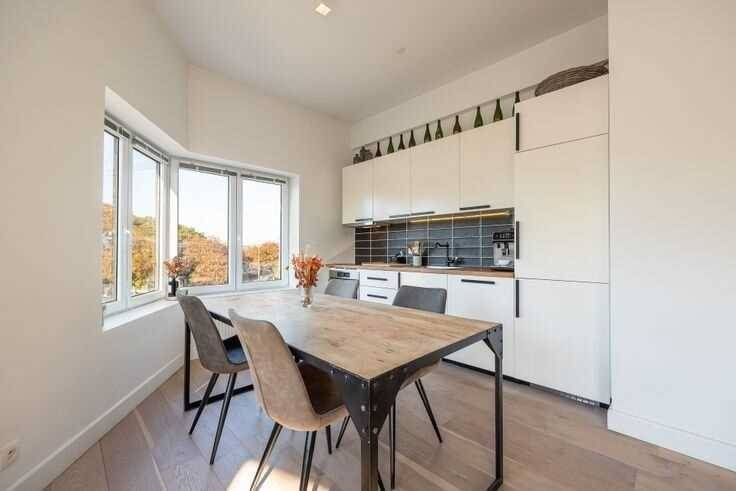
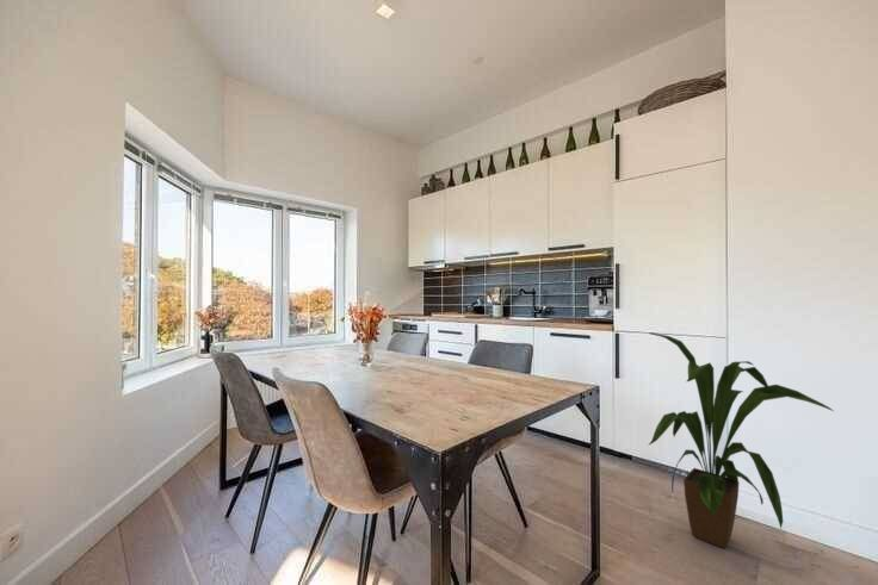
+ house plant (732, 442)
